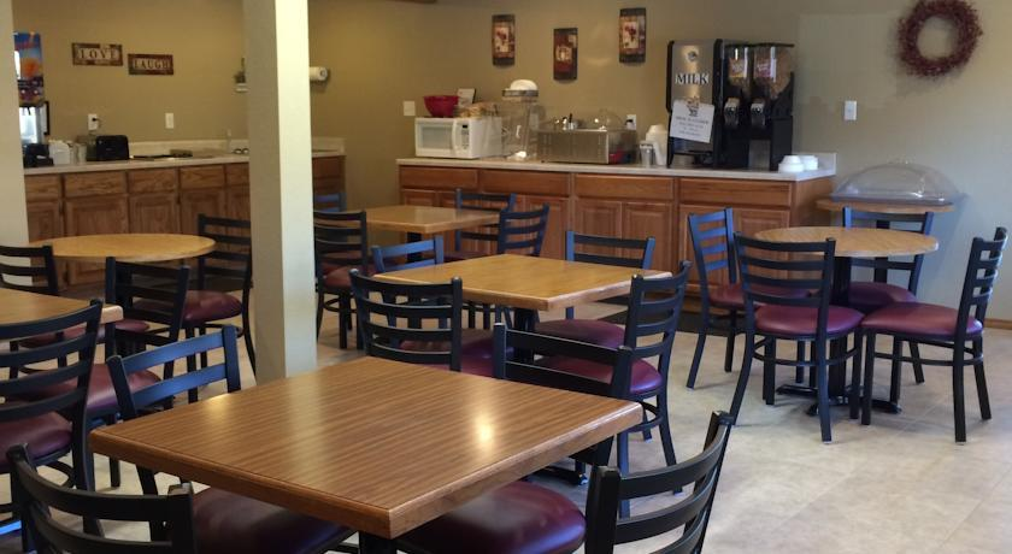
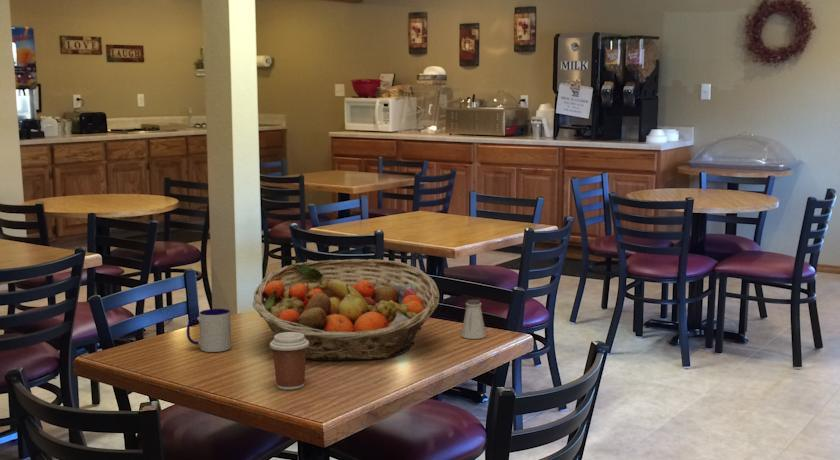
+ mug (208, 330)
+ coffee cup (289, 360)
+ fruit basket (346, 307)
+ saltshaker (473, 318)
